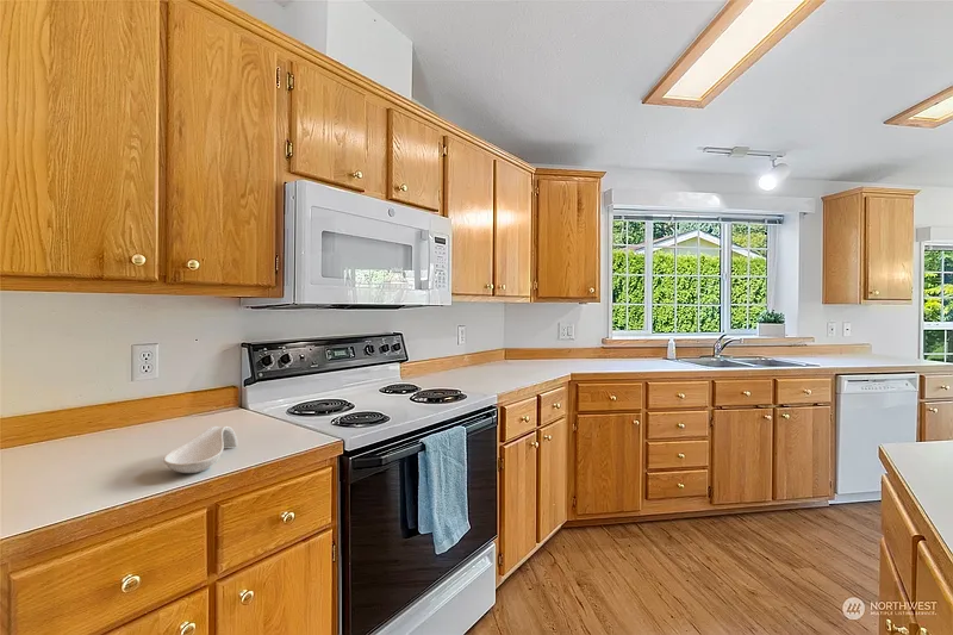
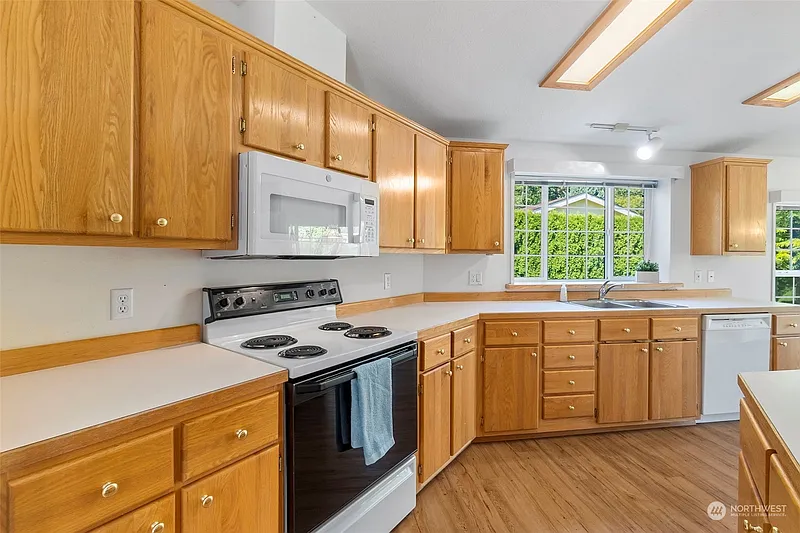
- spoon rest (206, 447)
